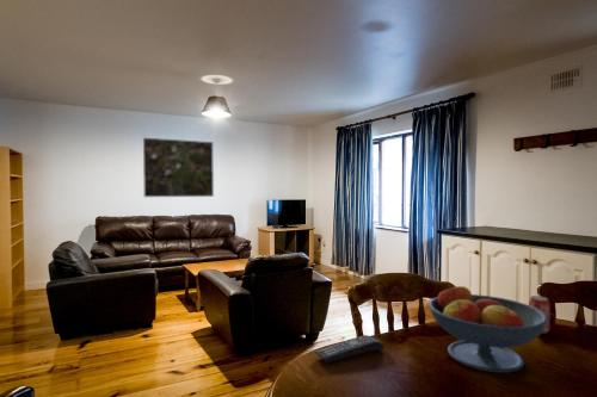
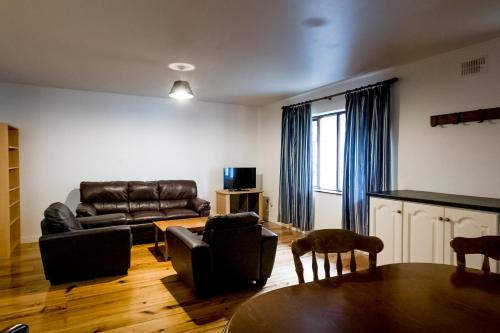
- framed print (179, 168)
- fruit bowl (484, 323)
- remote control (350, 348)
- beverage can (540, 310)
